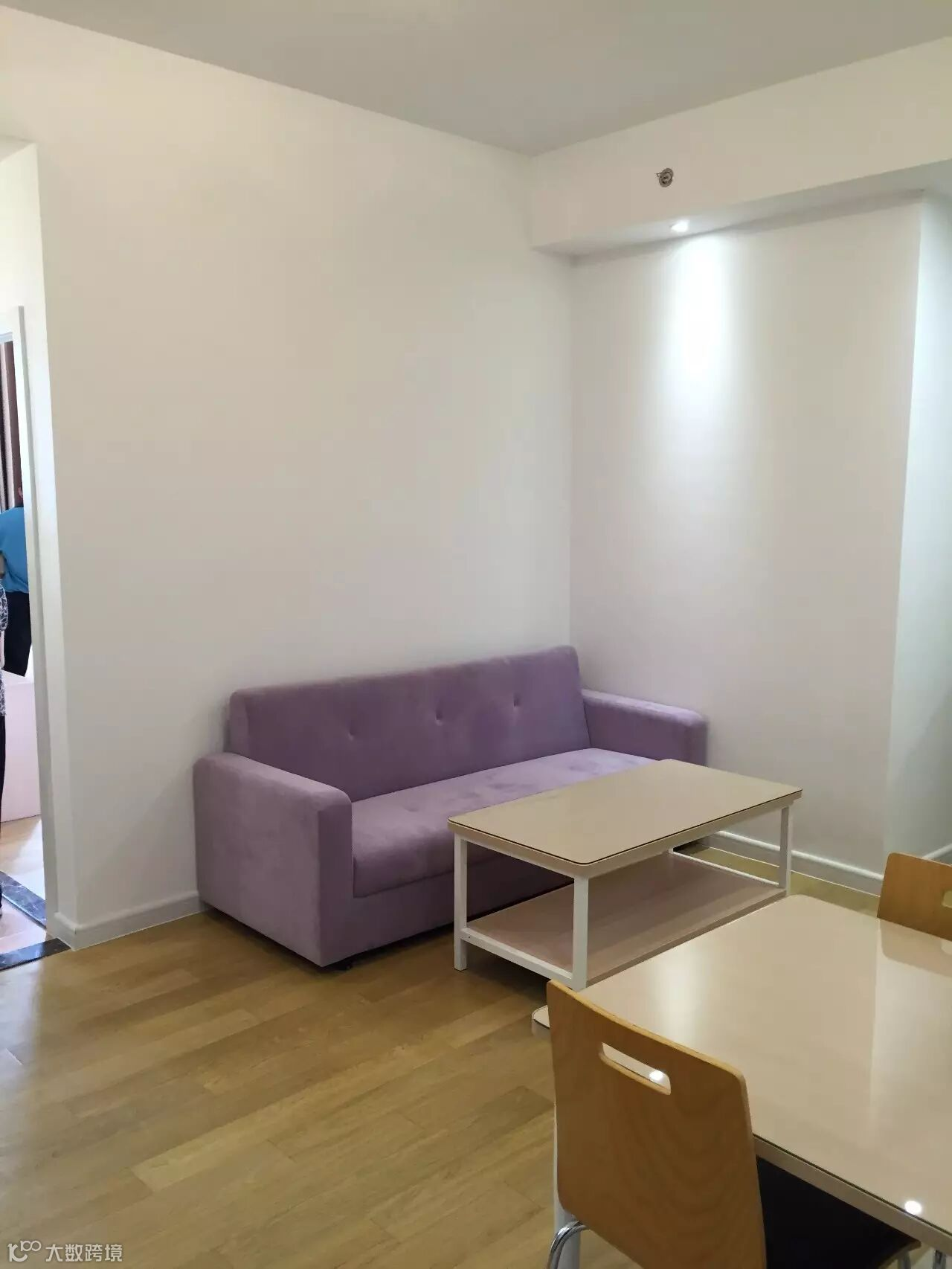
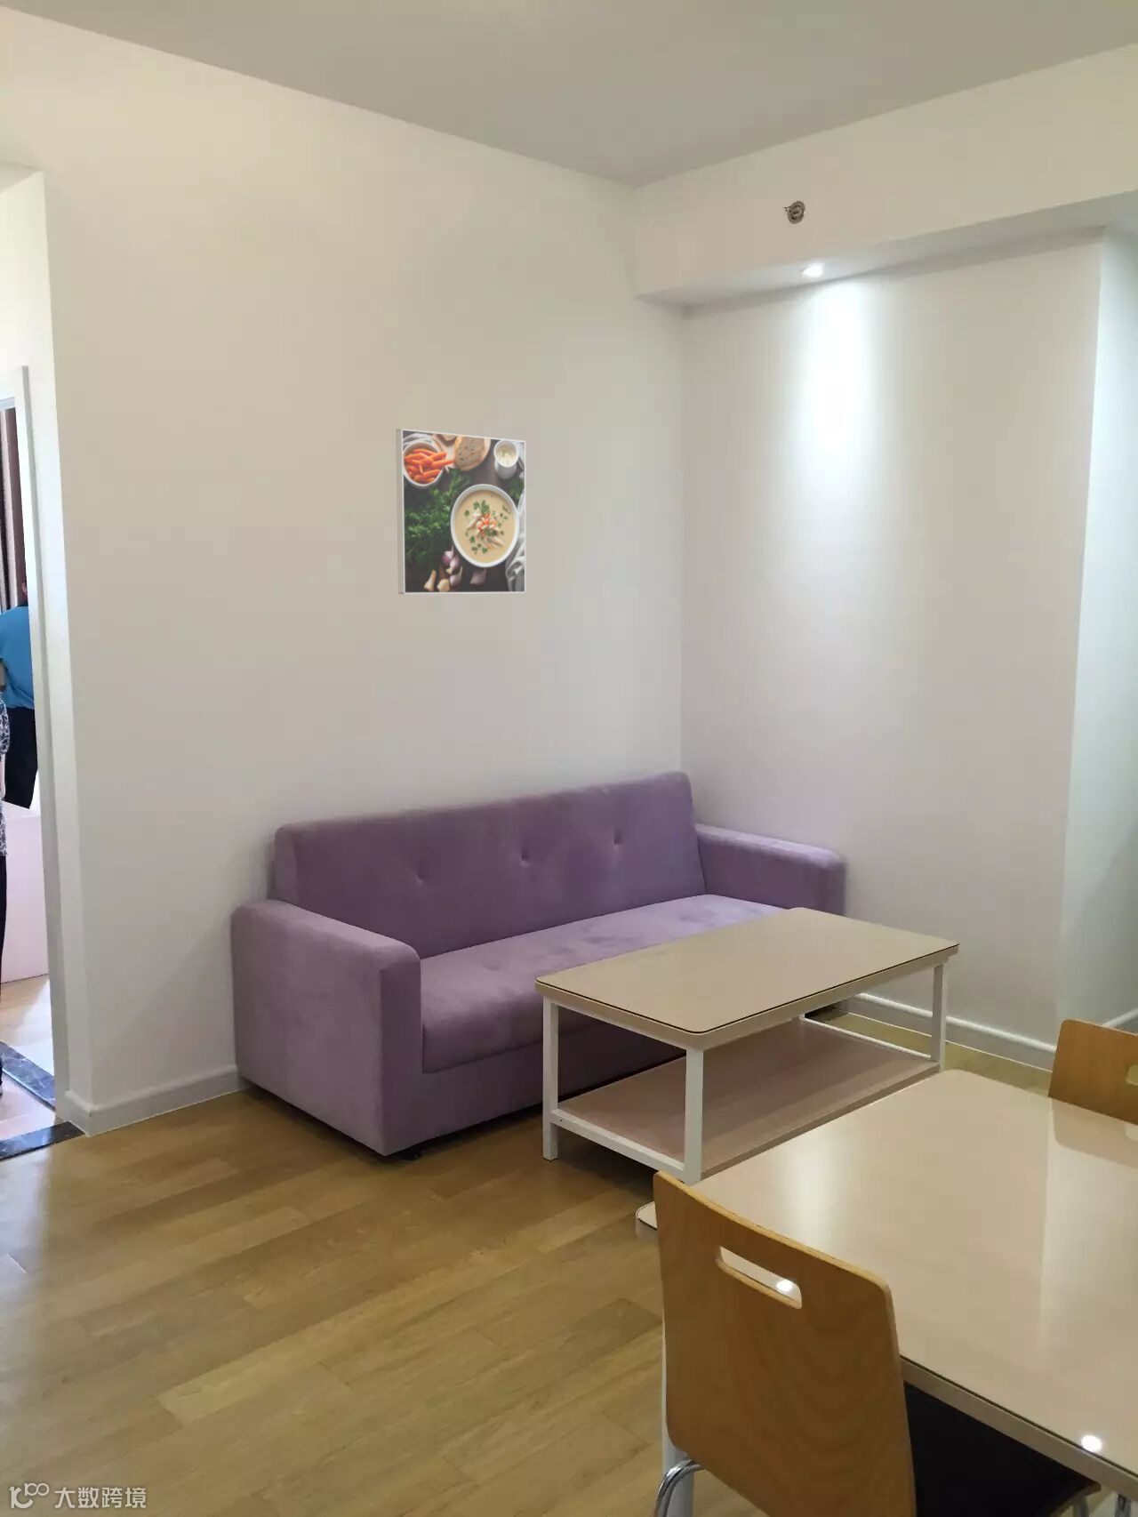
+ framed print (463, 515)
